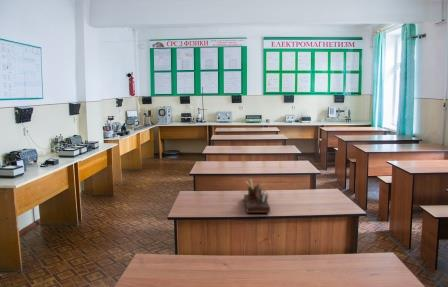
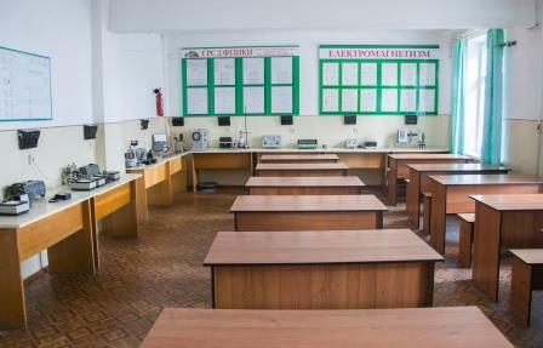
- desk organizer (256, 191)
